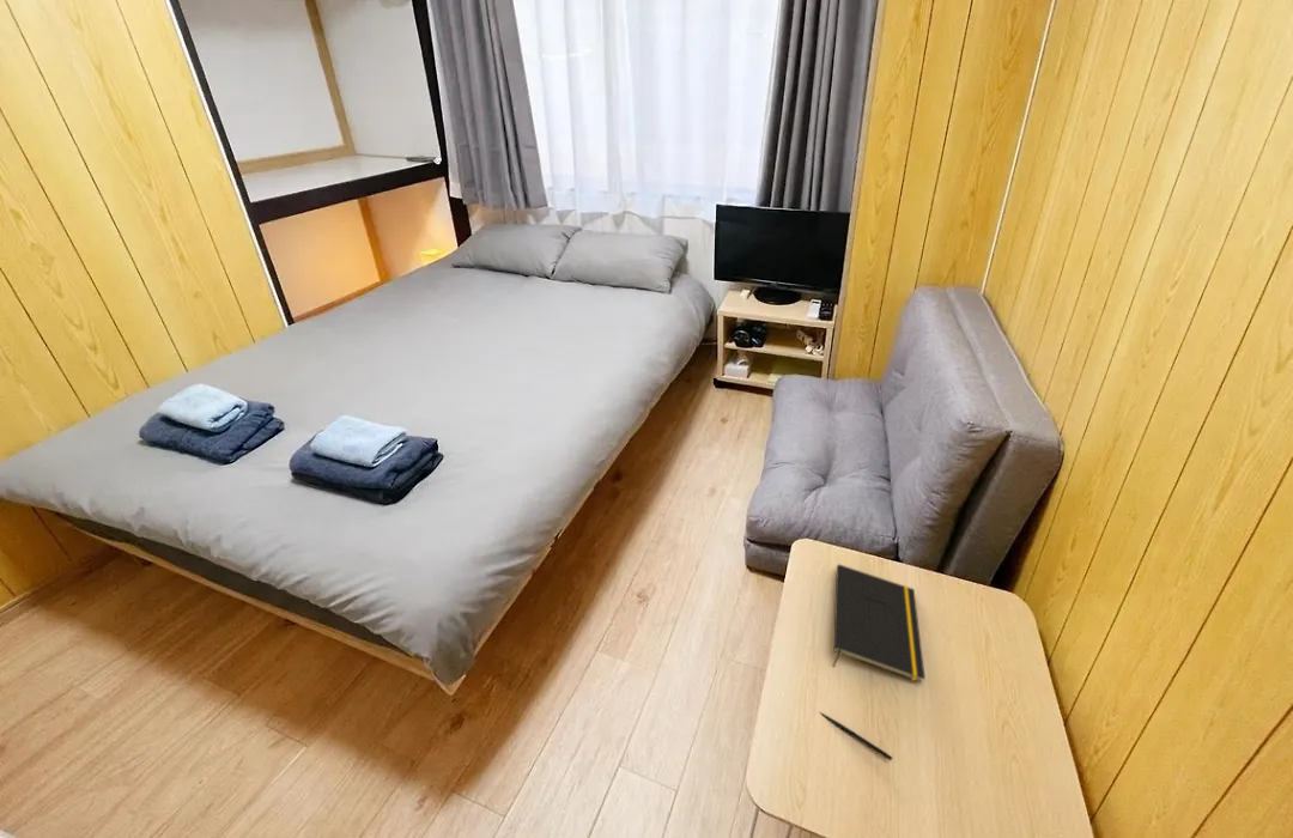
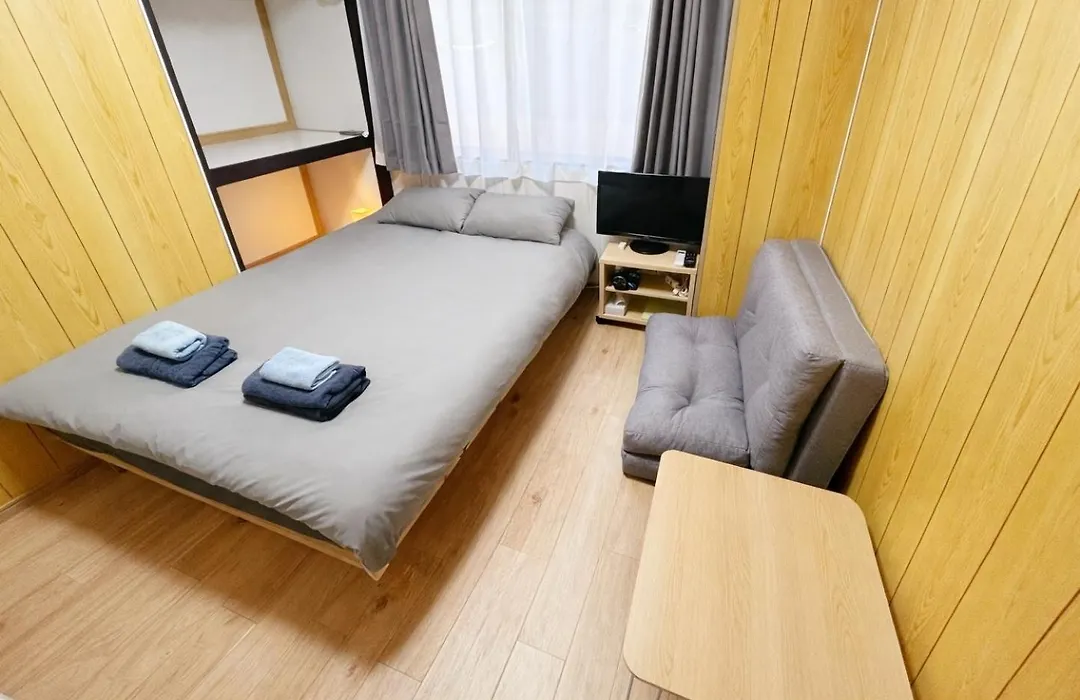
- notepad (876, 618)
- pen (851, 733)
